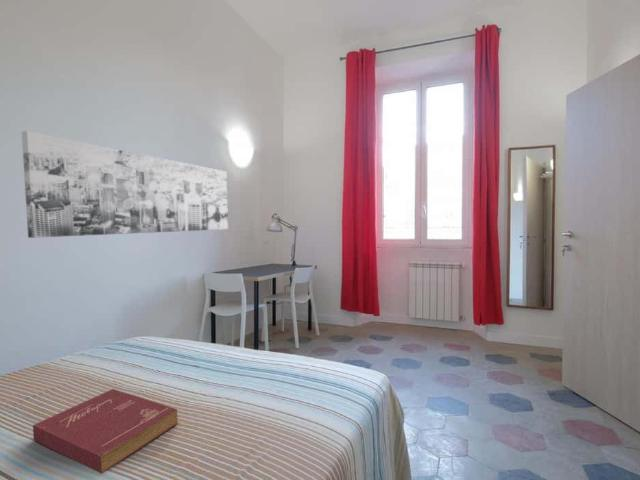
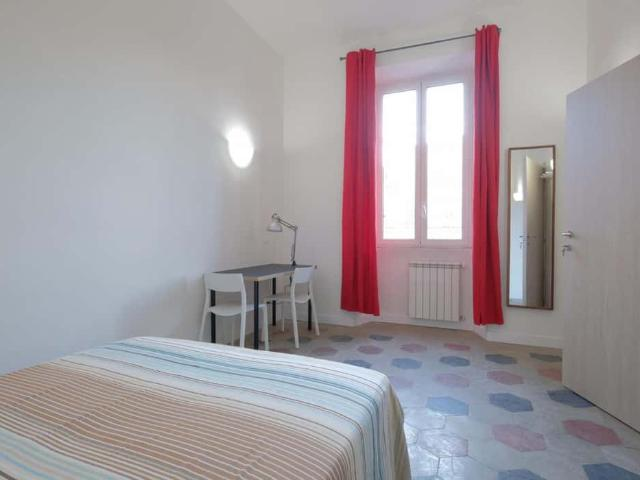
- wall art (155, 195)
- book (108, 424)
